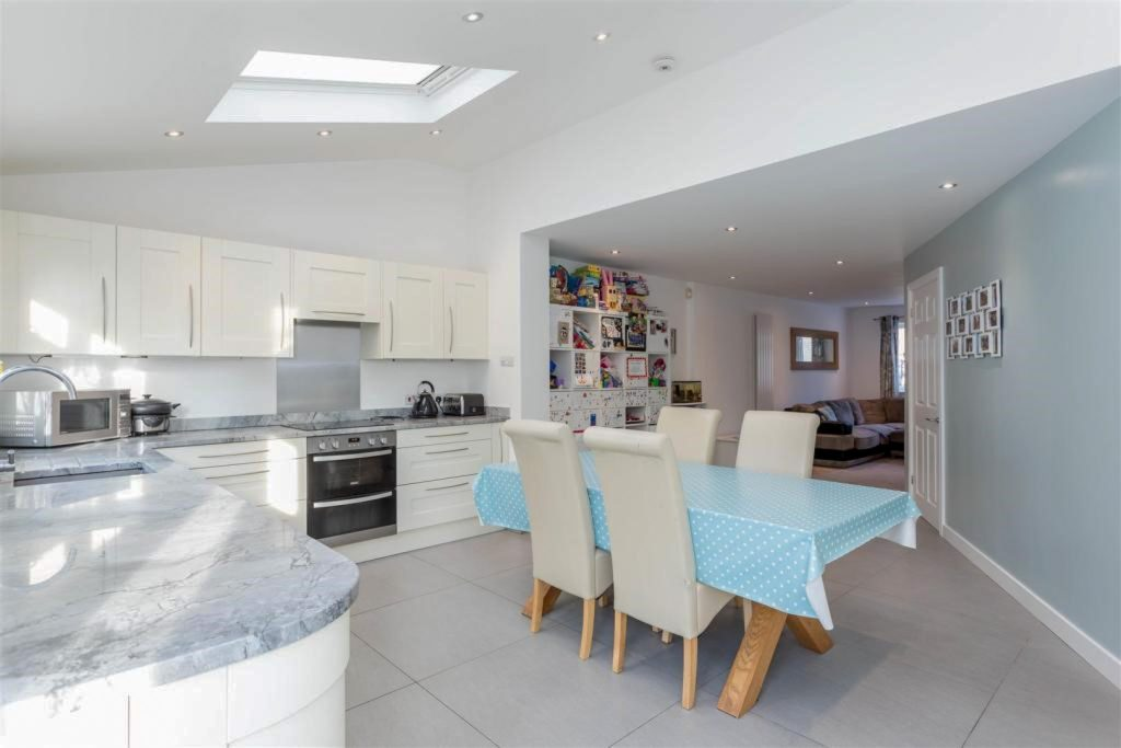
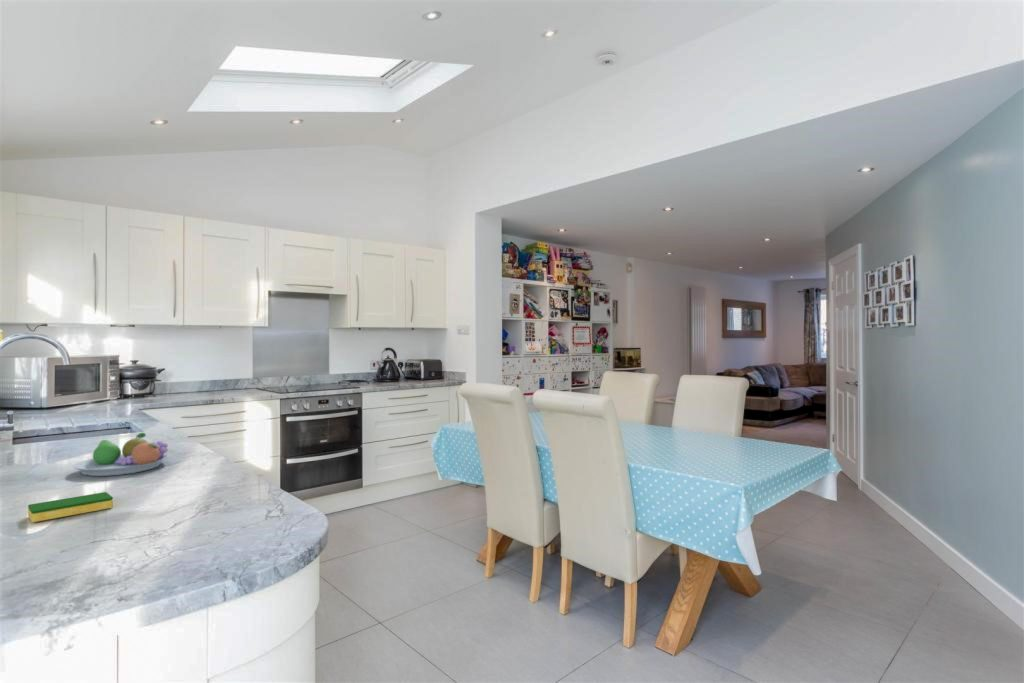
+ dish sponge (71, 506)
+ fruit bowl (122, 452)
